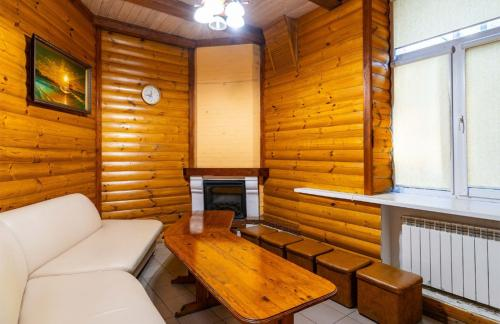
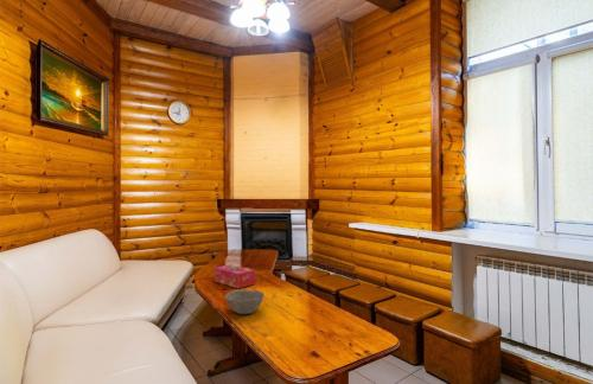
+ bowl (244, 302)
+ tissue box (234, 275)
